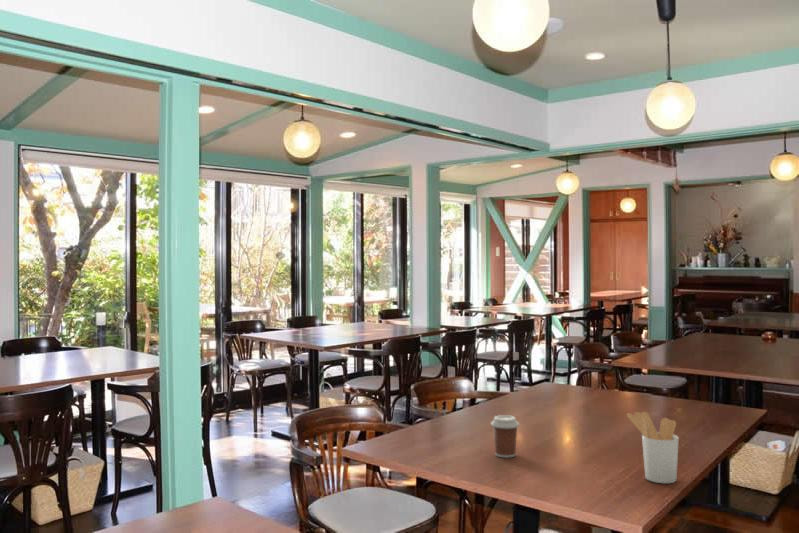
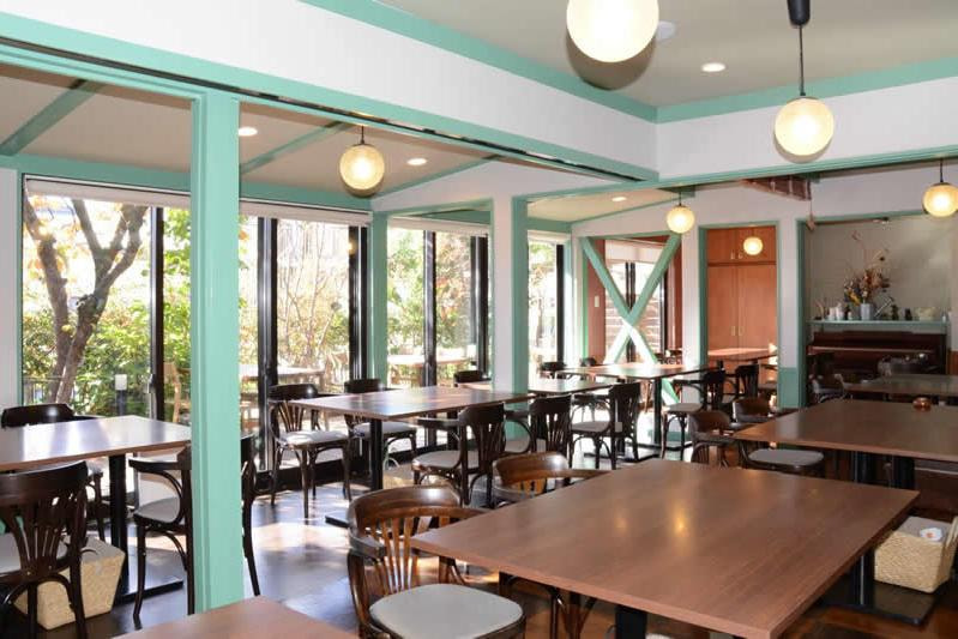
- utensil holder (652, 444)
- coffee cup (505, 436)
